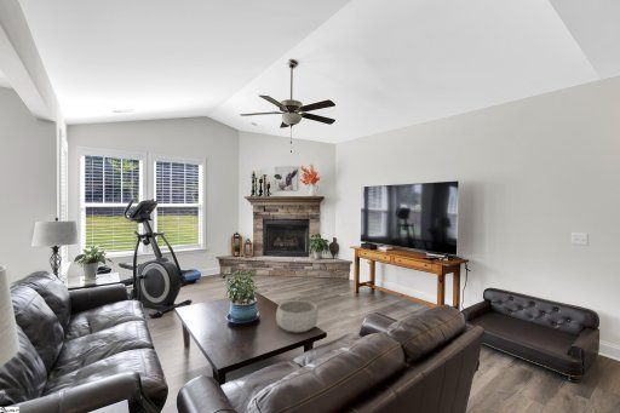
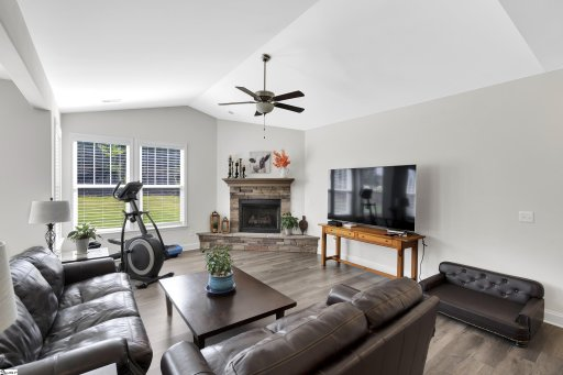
- decorative bowl (297, 316)
